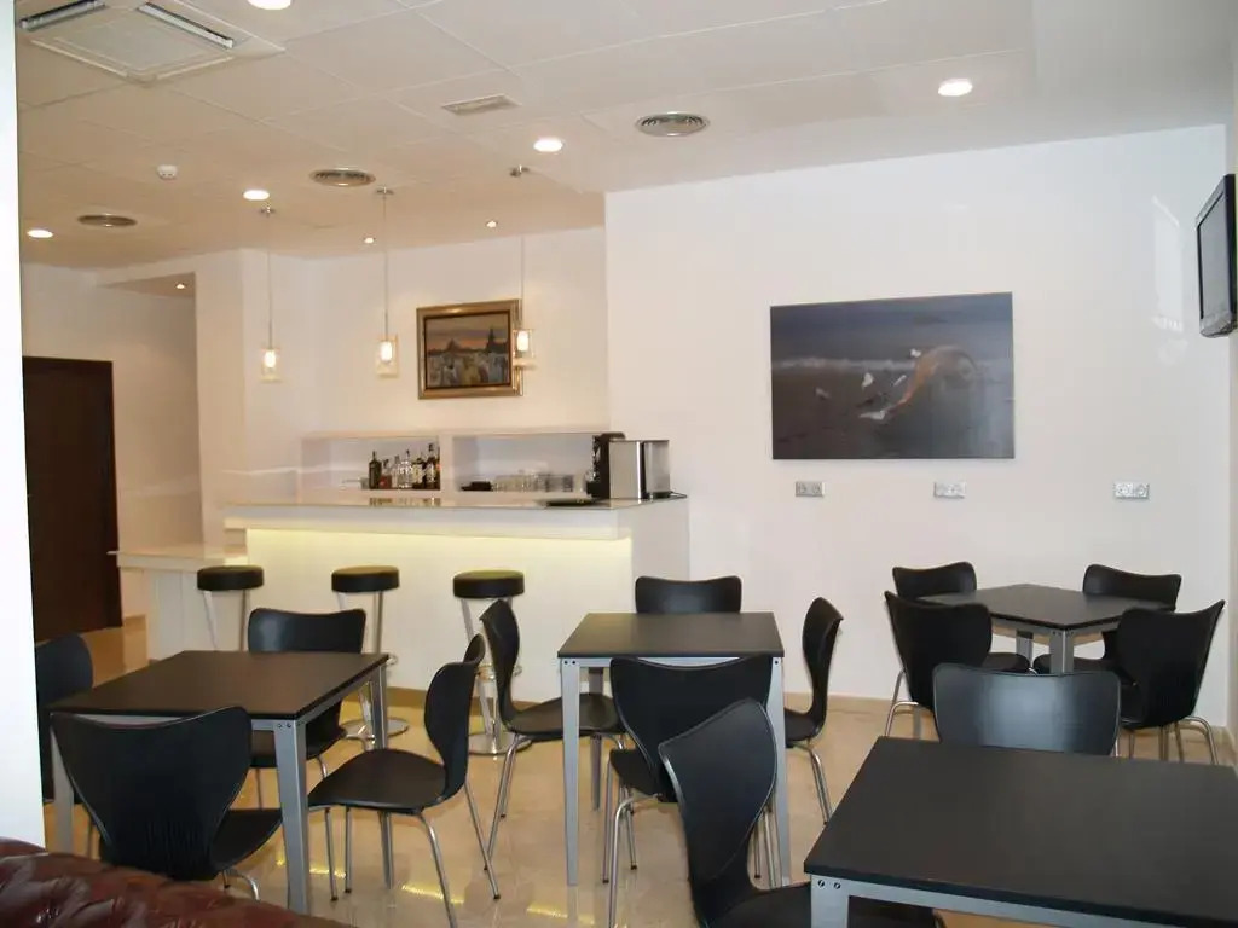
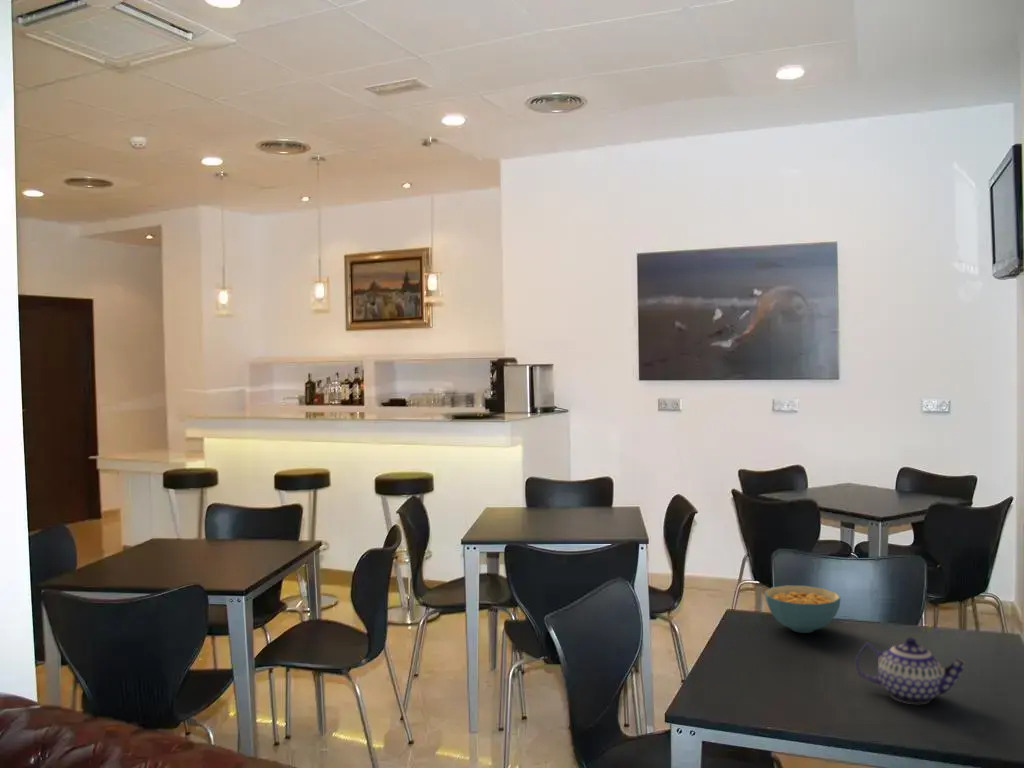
+ teapot (909, 666)
+ cereal bowl (802, 611)
